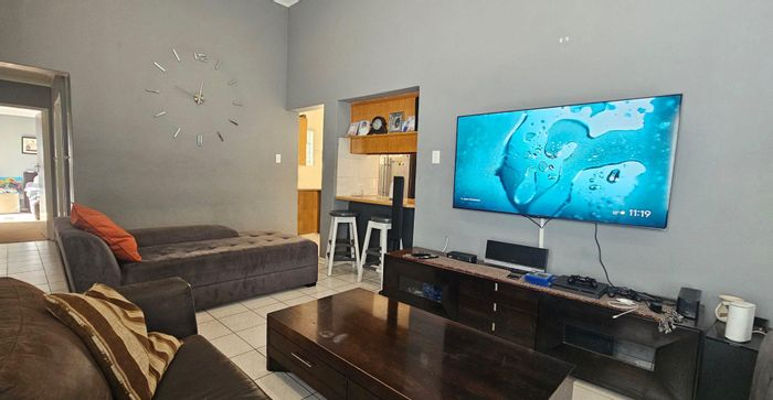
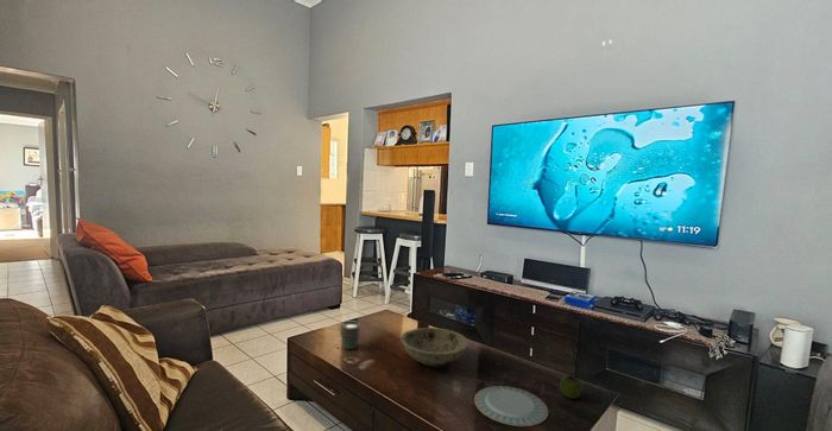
+ chinaware (510, 403)
+ apple (571, 386)
+ mug (347, 334)
+ bowl (434, 349)
